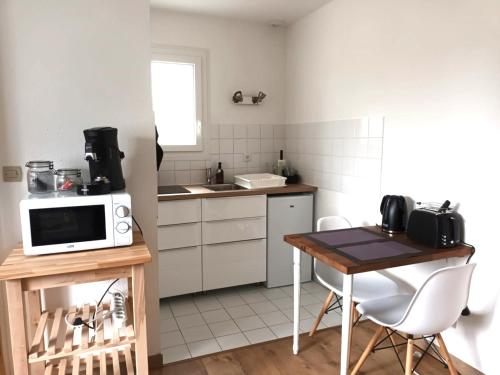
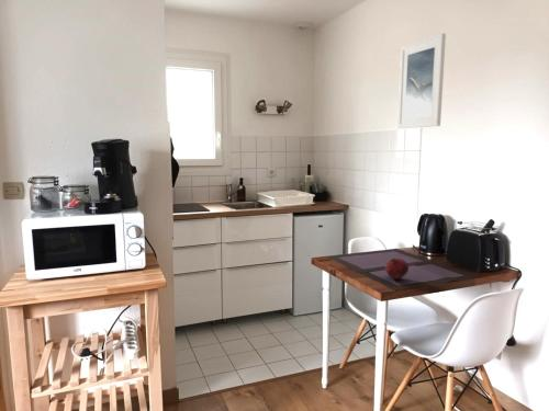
+ fruit (395, 267)
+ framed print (419, 84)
